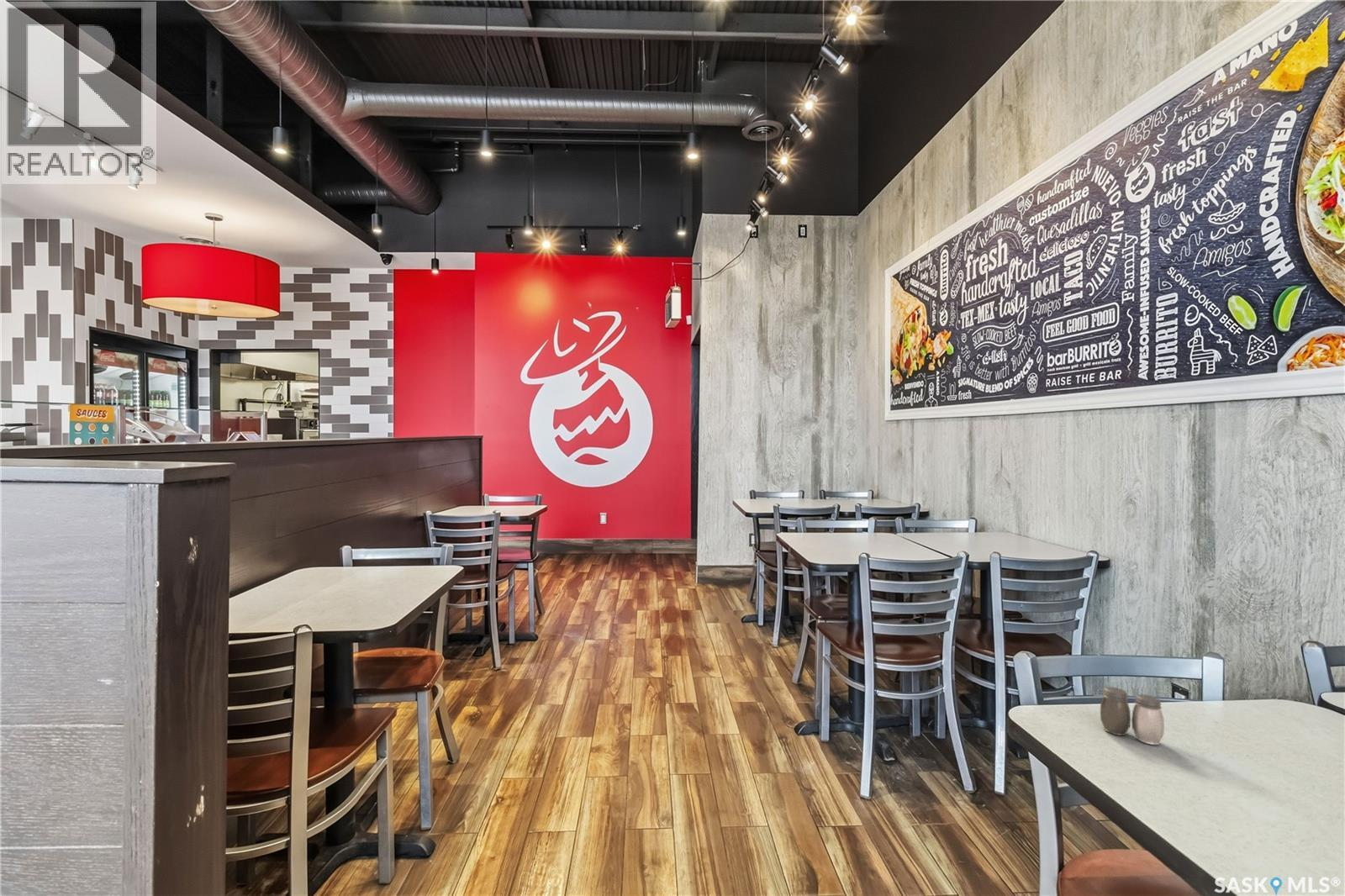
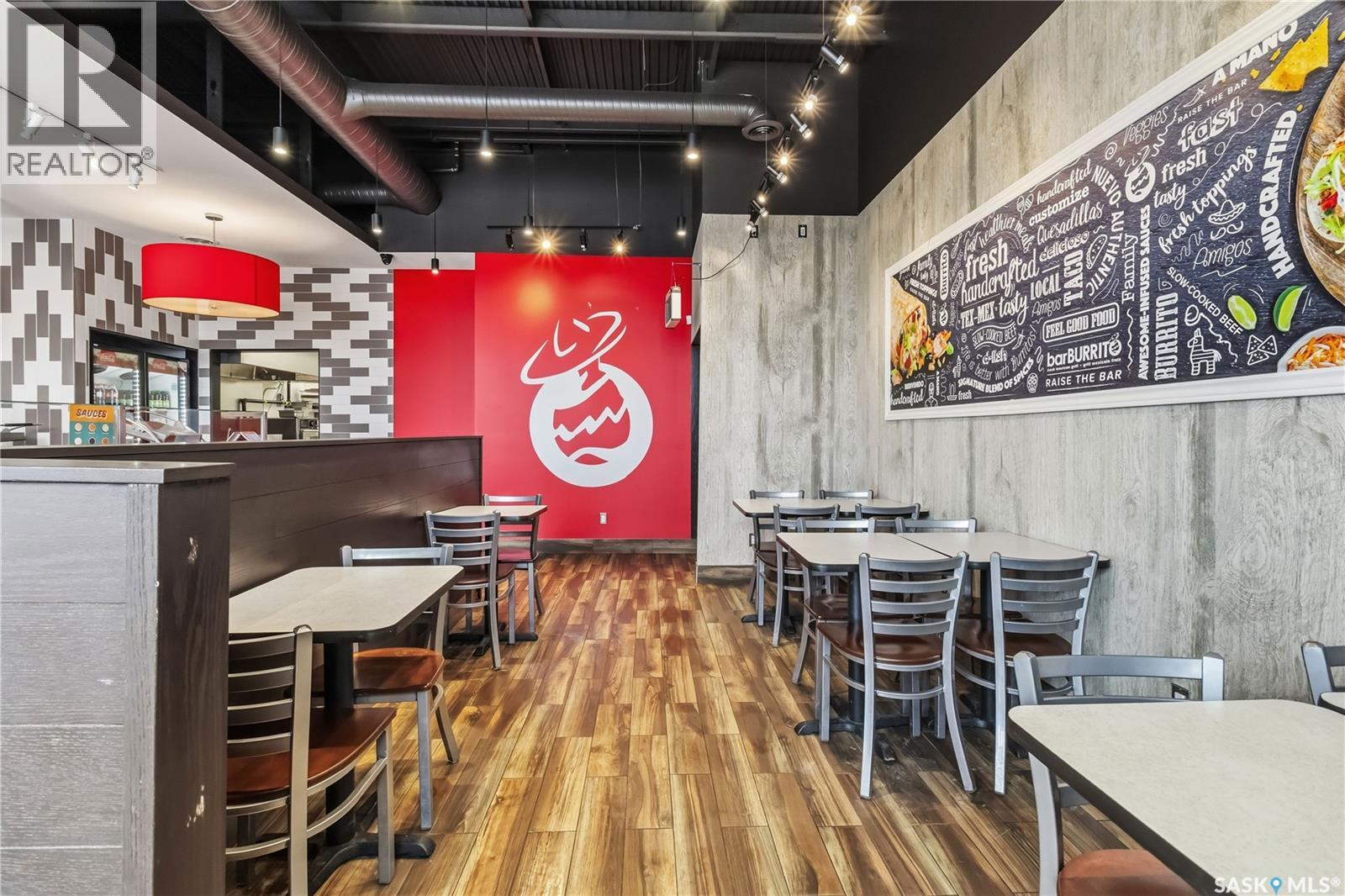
- salt and pepper shaker (1130, 714)
